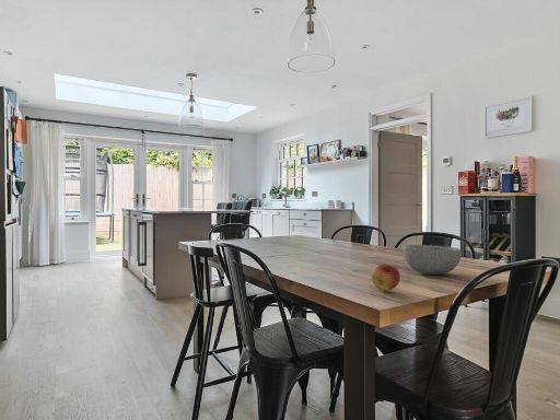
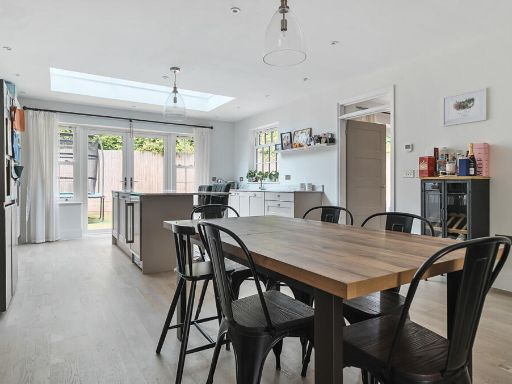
- bowl (431, 259)
- fruit (385, 277)
